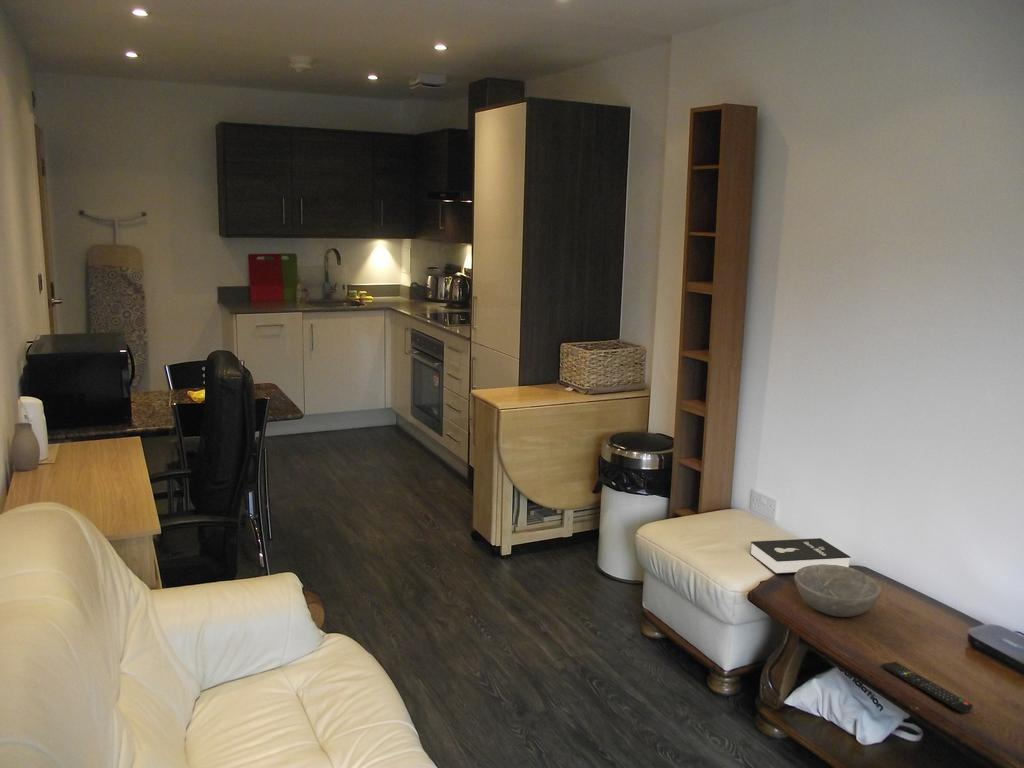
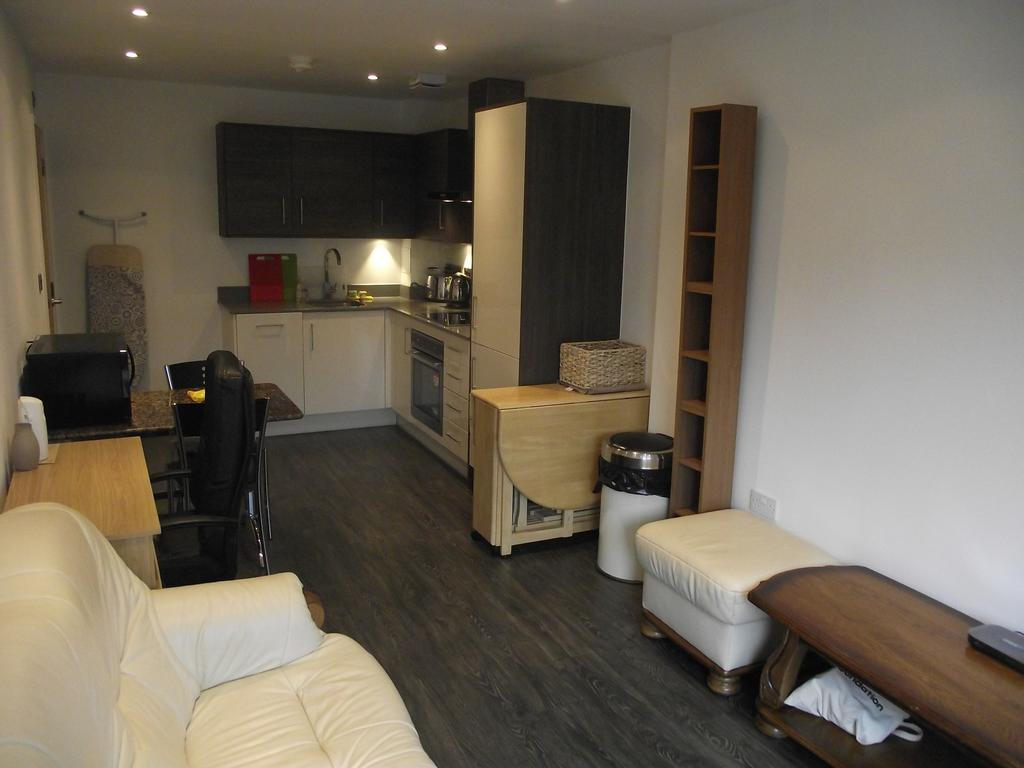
- booklet (799, 555)
- remote control (926, 686)
- bowl (836, 593)
